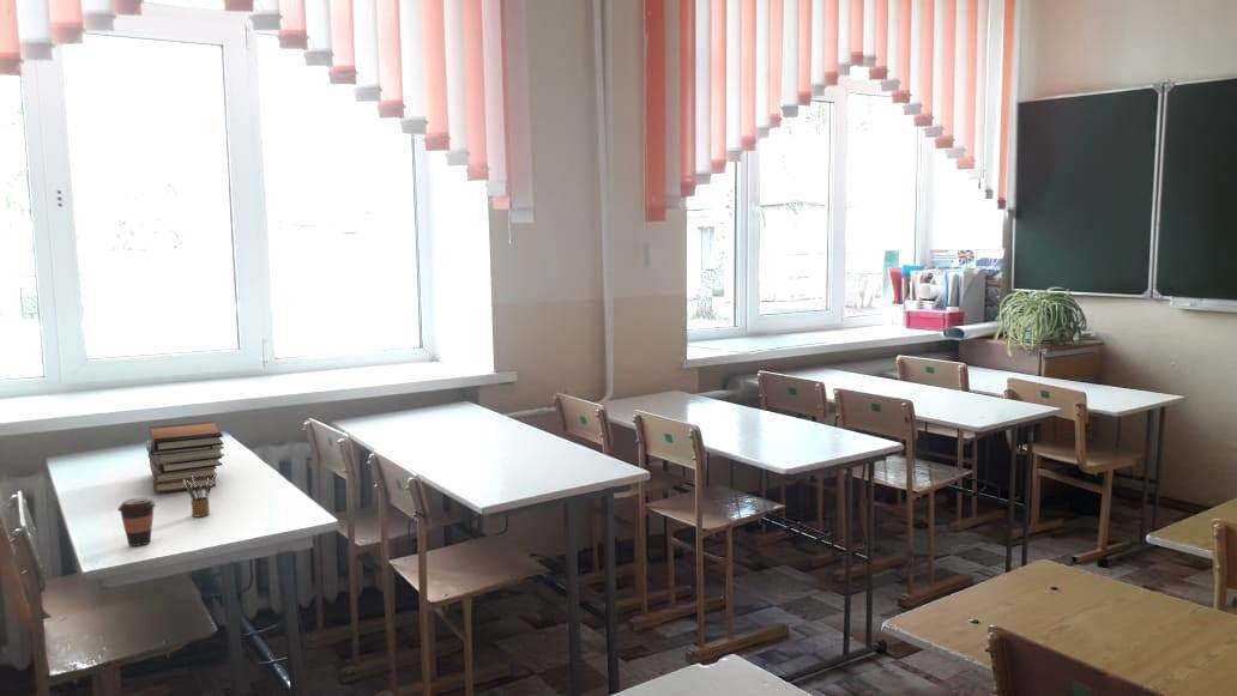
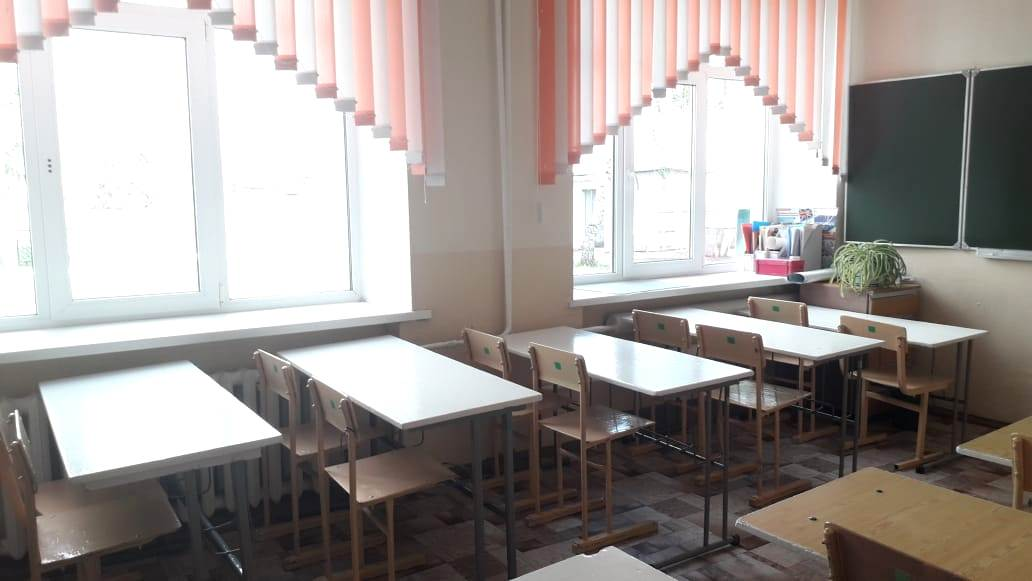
- book stack (185, 454)
- coffee cup (138, 521)
- pencil box (200, 495)
